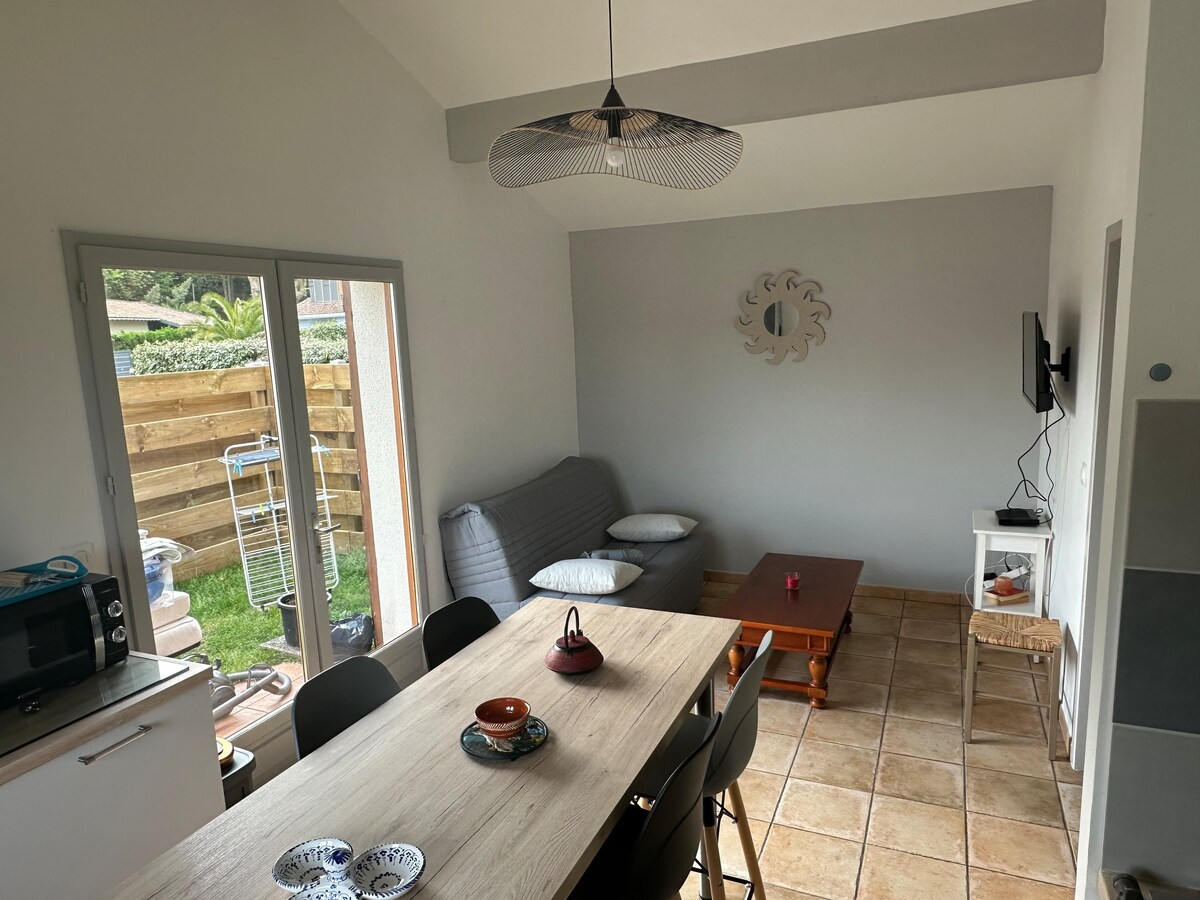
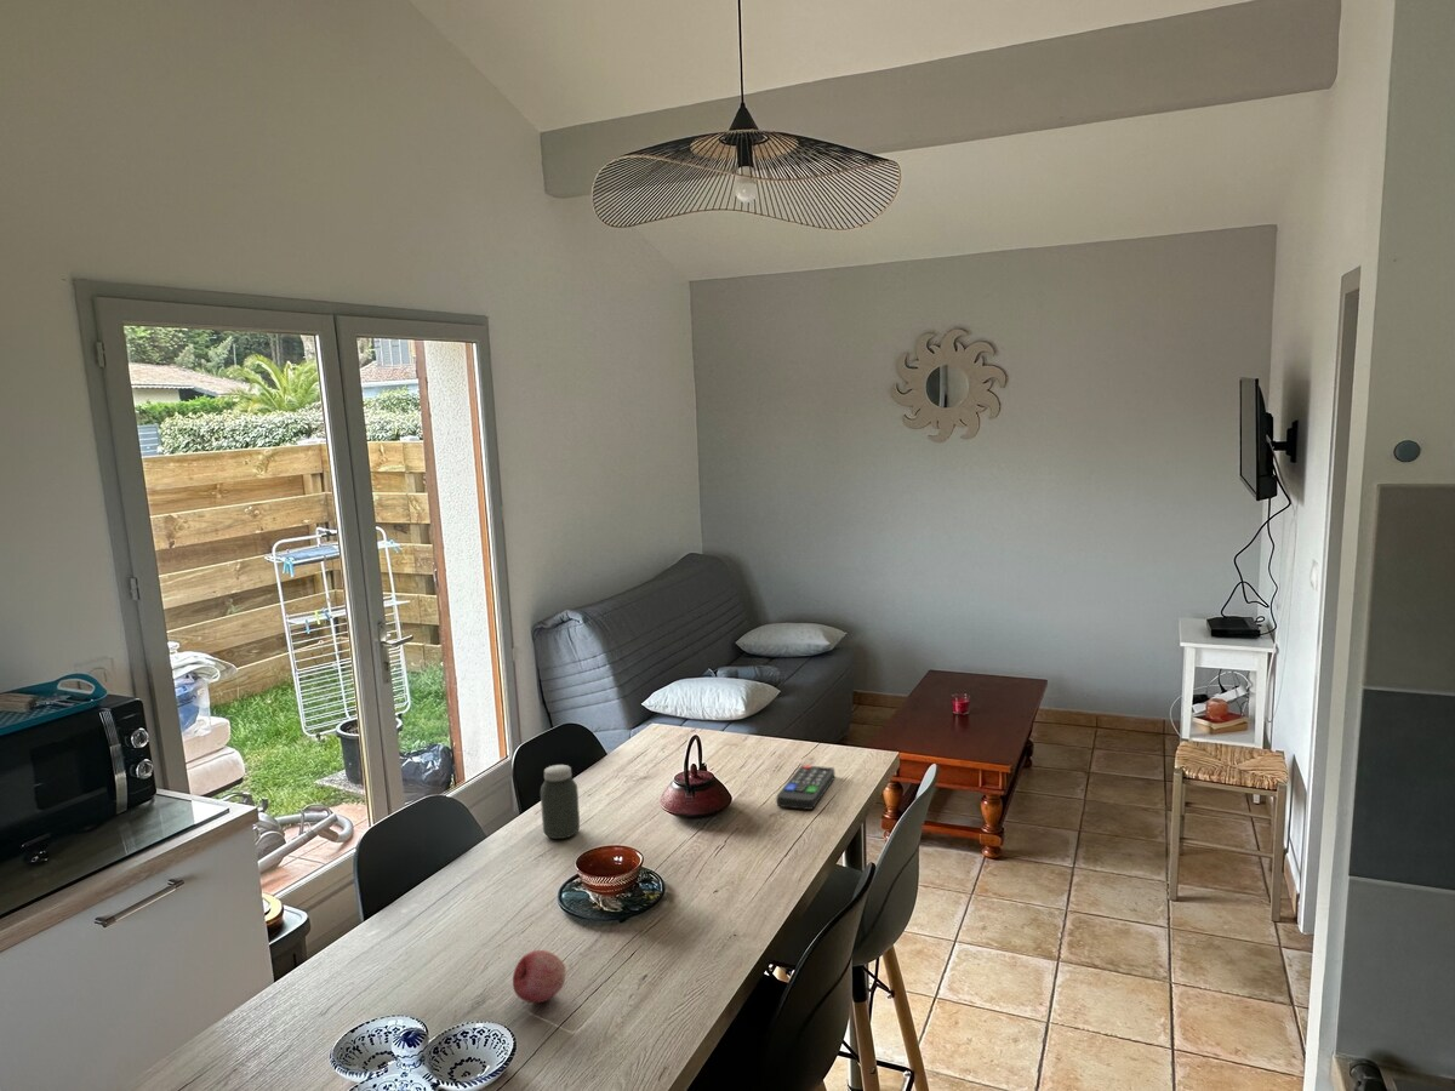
+ fruit (538, 976)
+ jar (559, 801)
+ remote control (806, 786)
